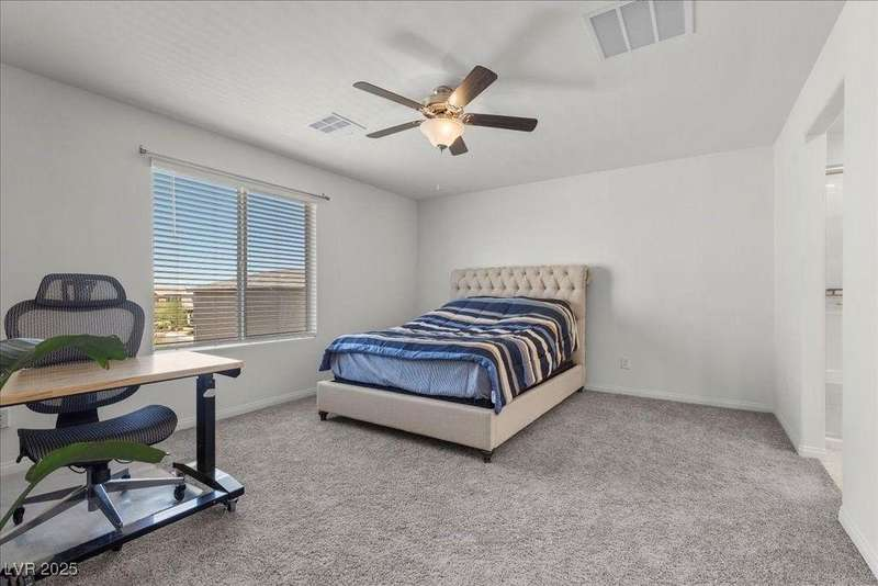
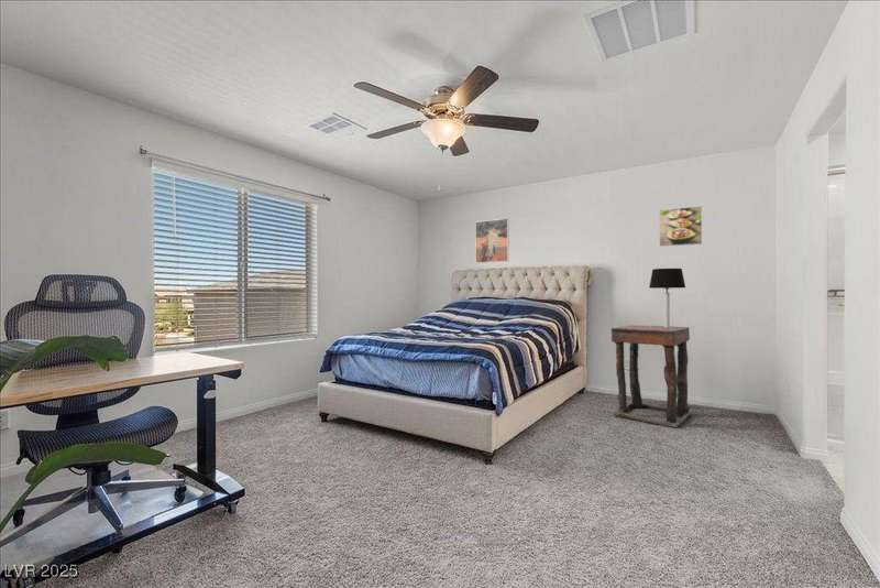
+ side table (663, 370)
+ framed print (492, 241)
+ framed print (680, 227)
+ table lamp (667, 297)
